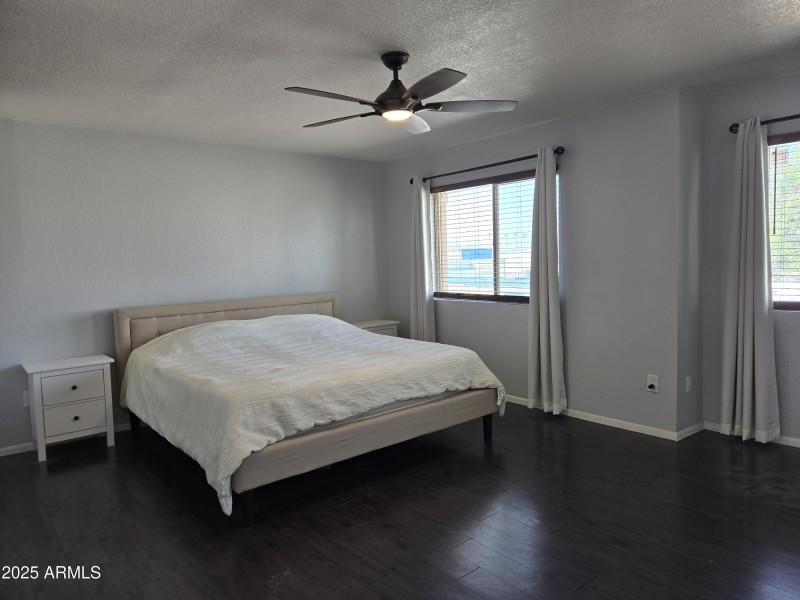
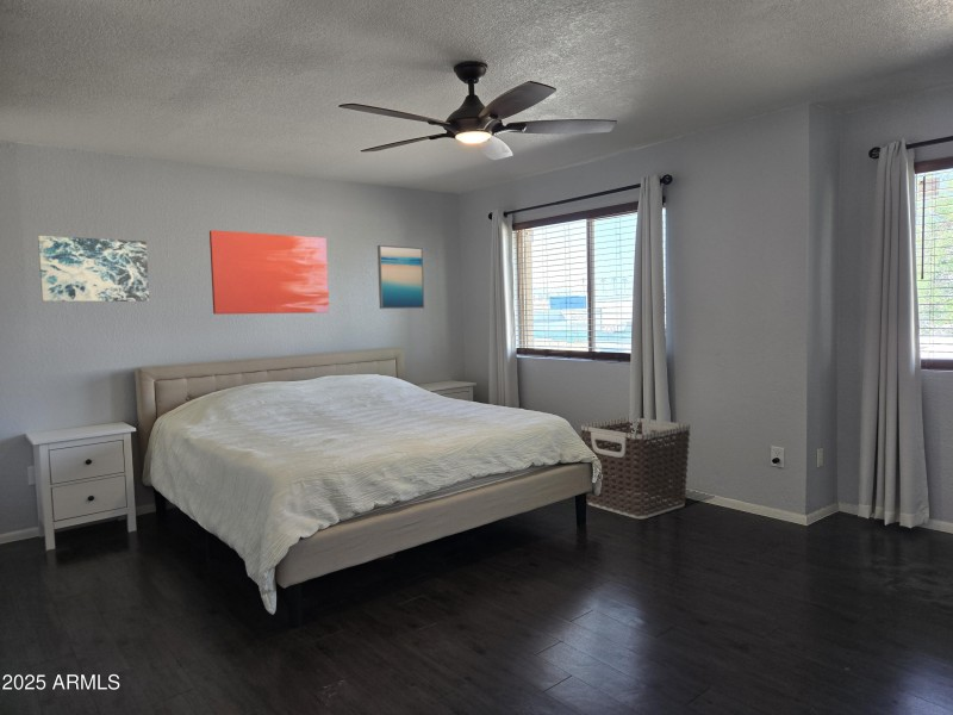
+ wall art (401, 276)
+ wall art (272, 274)
+ wall art (95, 269)
+ clothes hamper (635, 465)
